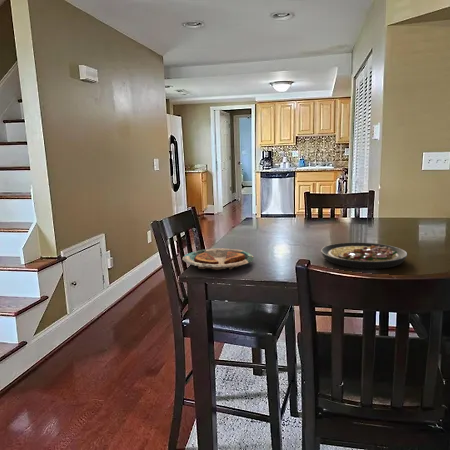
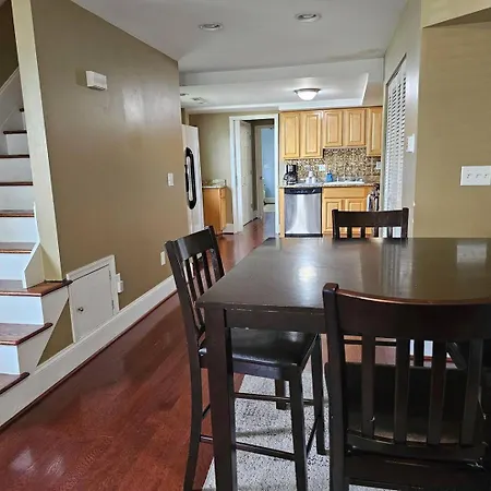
- plate (362, 252)
- plate (219, 257)
